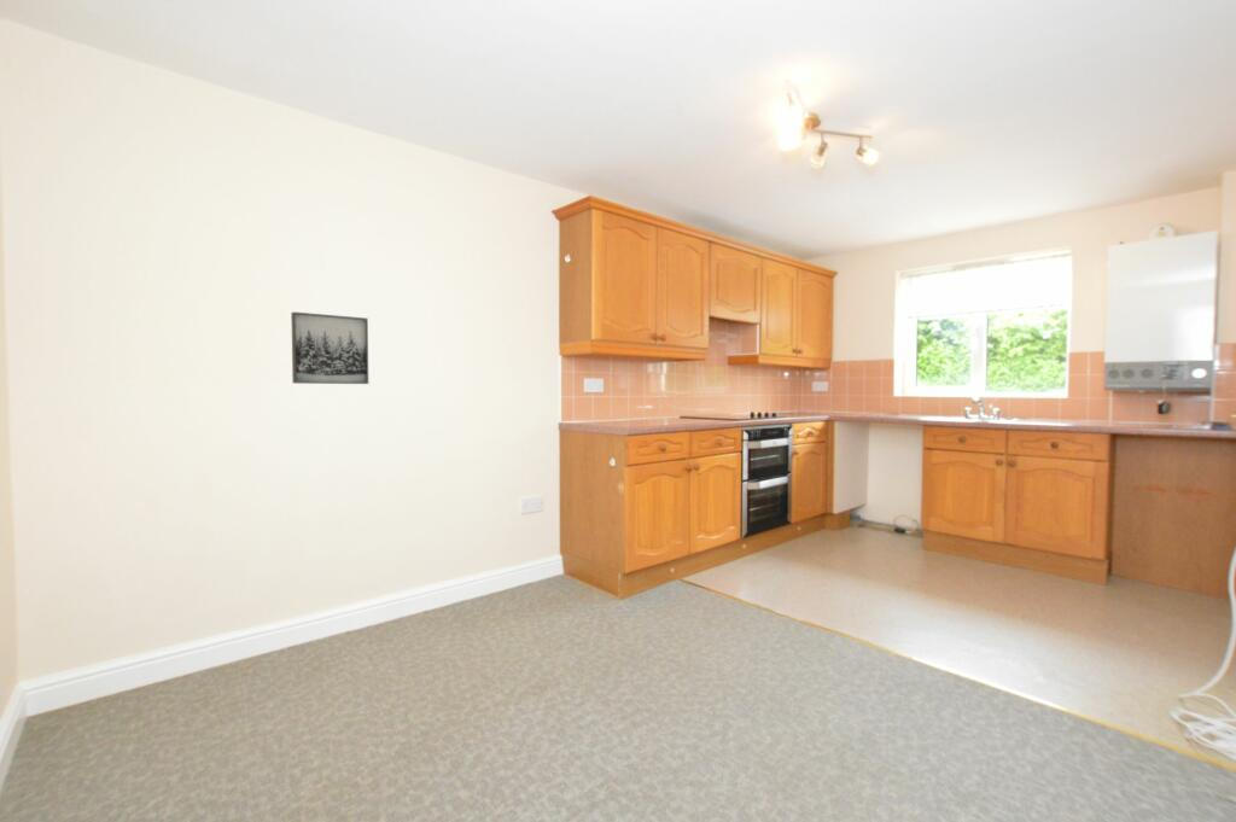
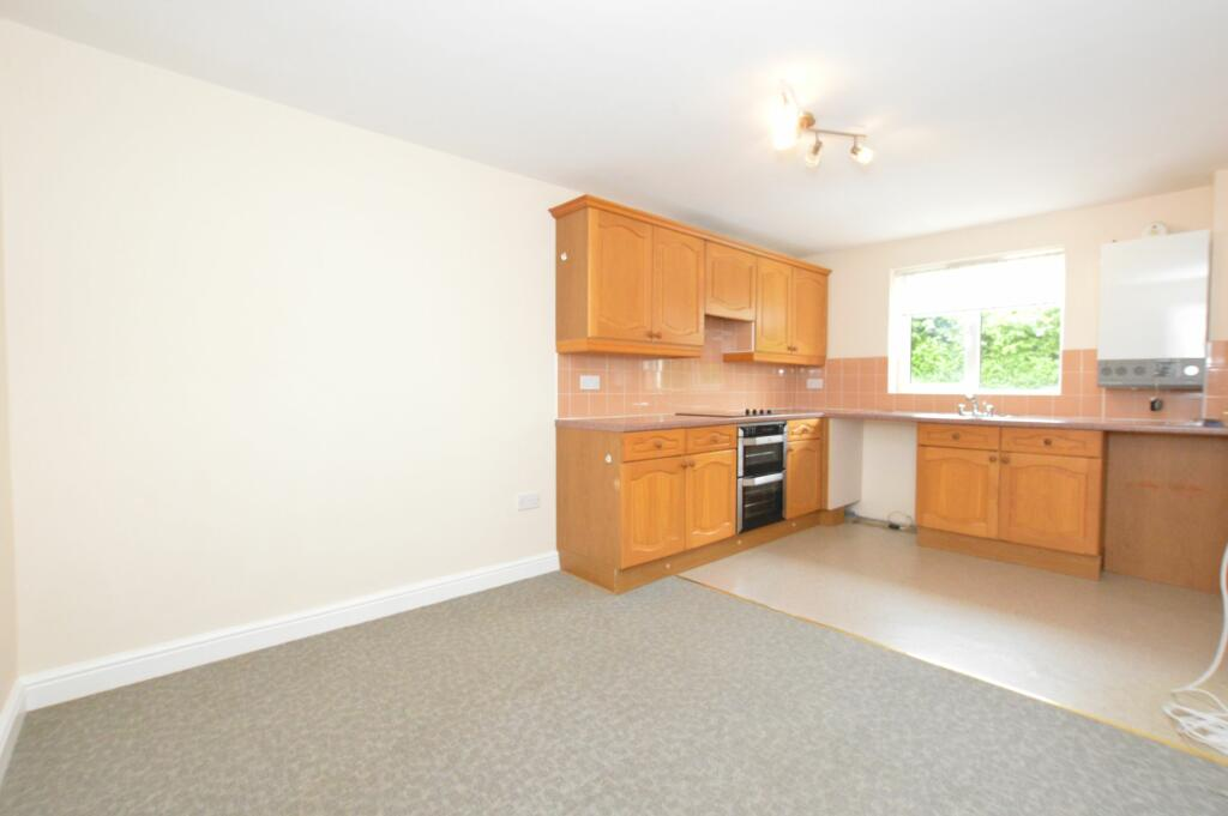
- wall art (331, 349)
